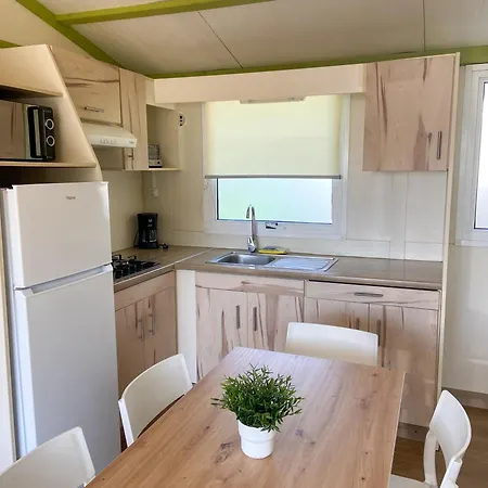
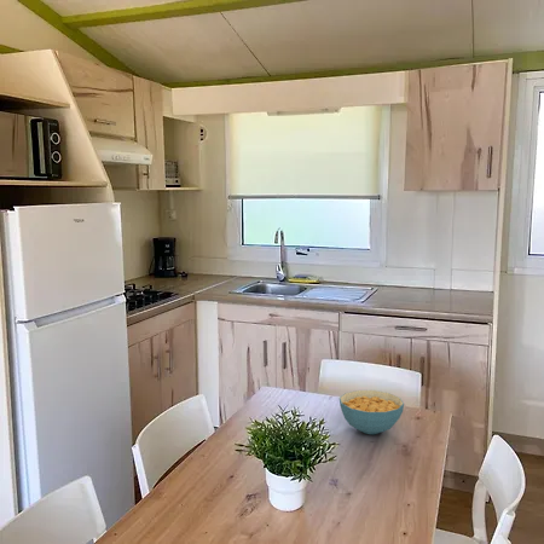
+ cereal bowl (370, 415)
